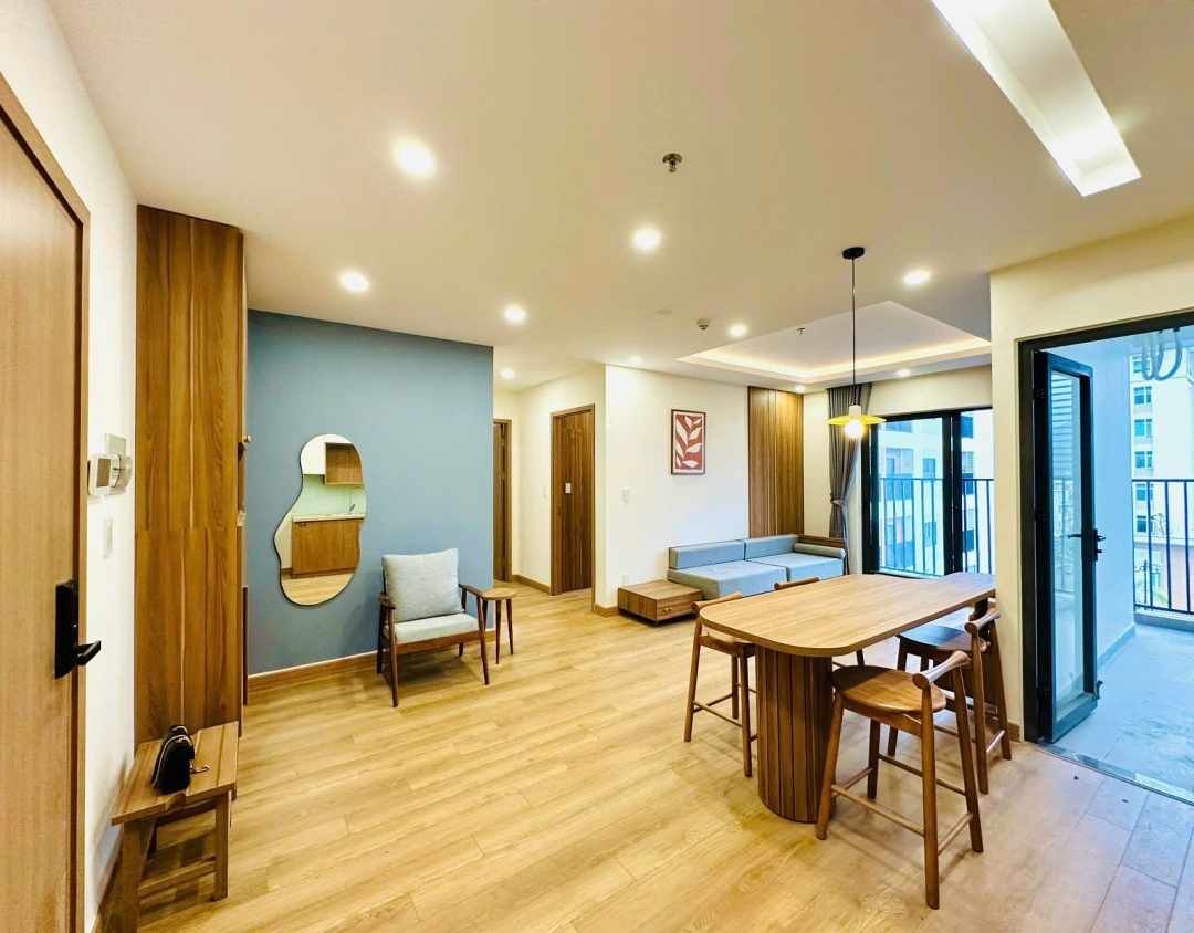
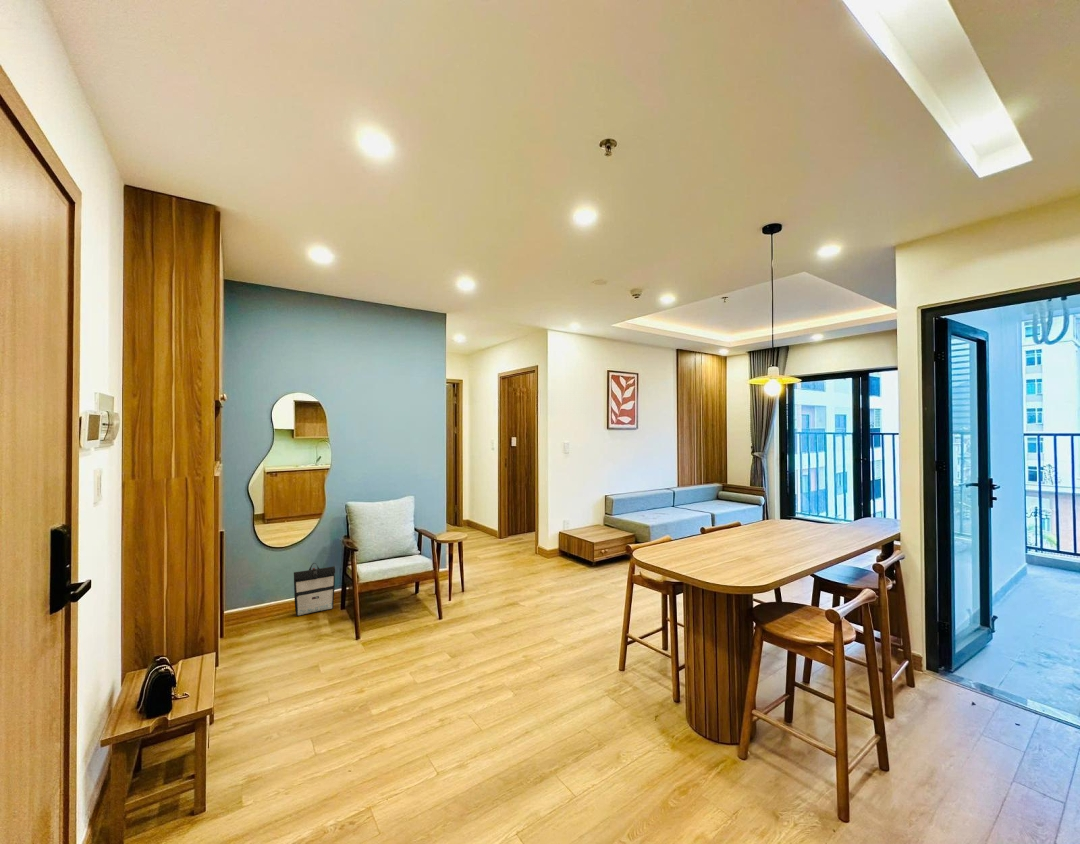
+ backpack (314, 587)
